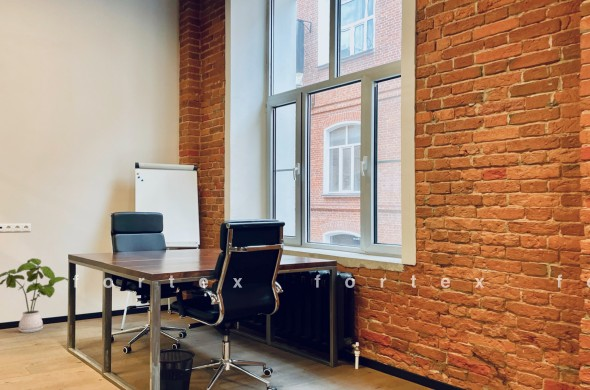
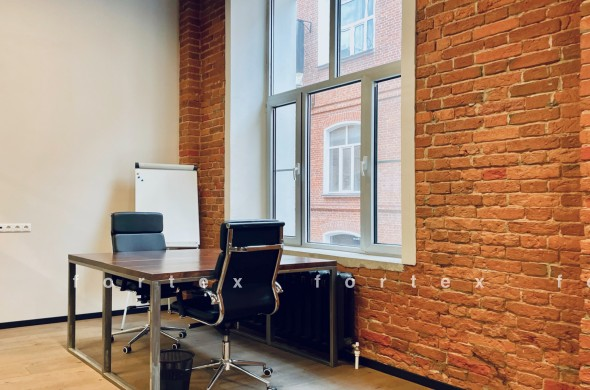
- house plant (37, 295)
